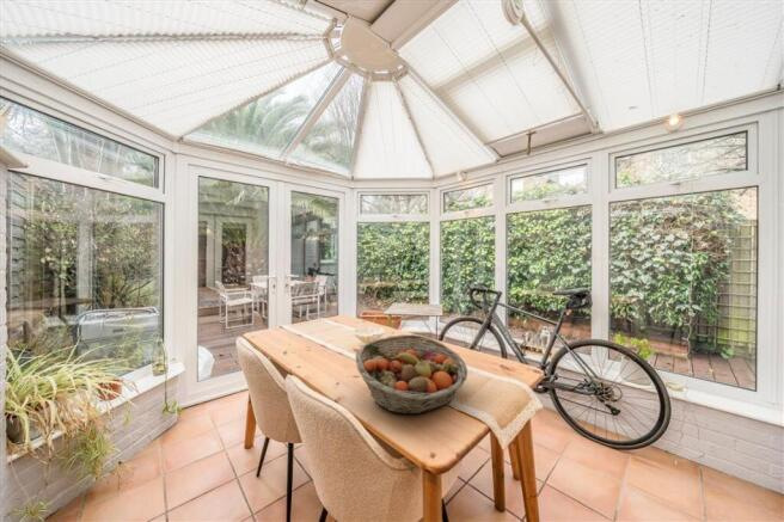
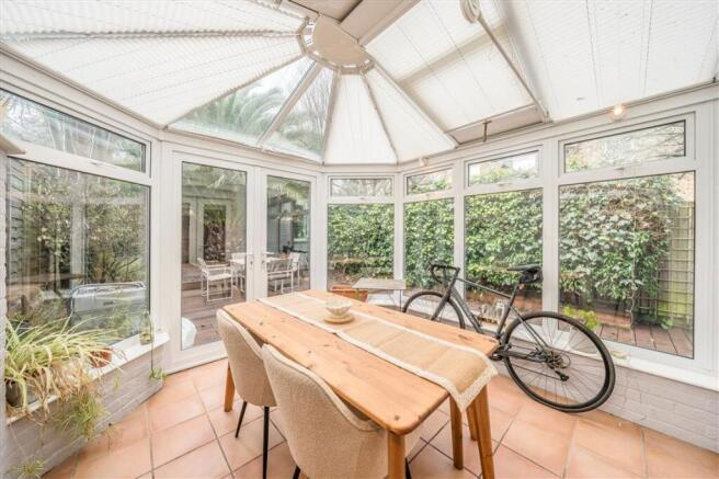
- fruit basket (411, 369)
